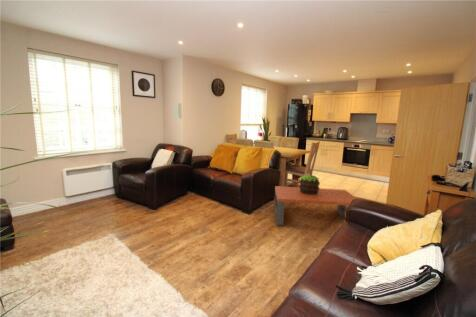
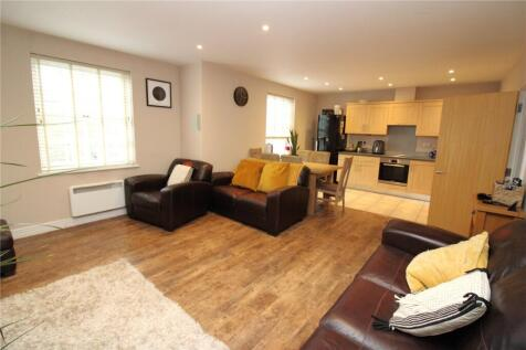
- potted plant (309, 183)
- coffee table (315, 203)
